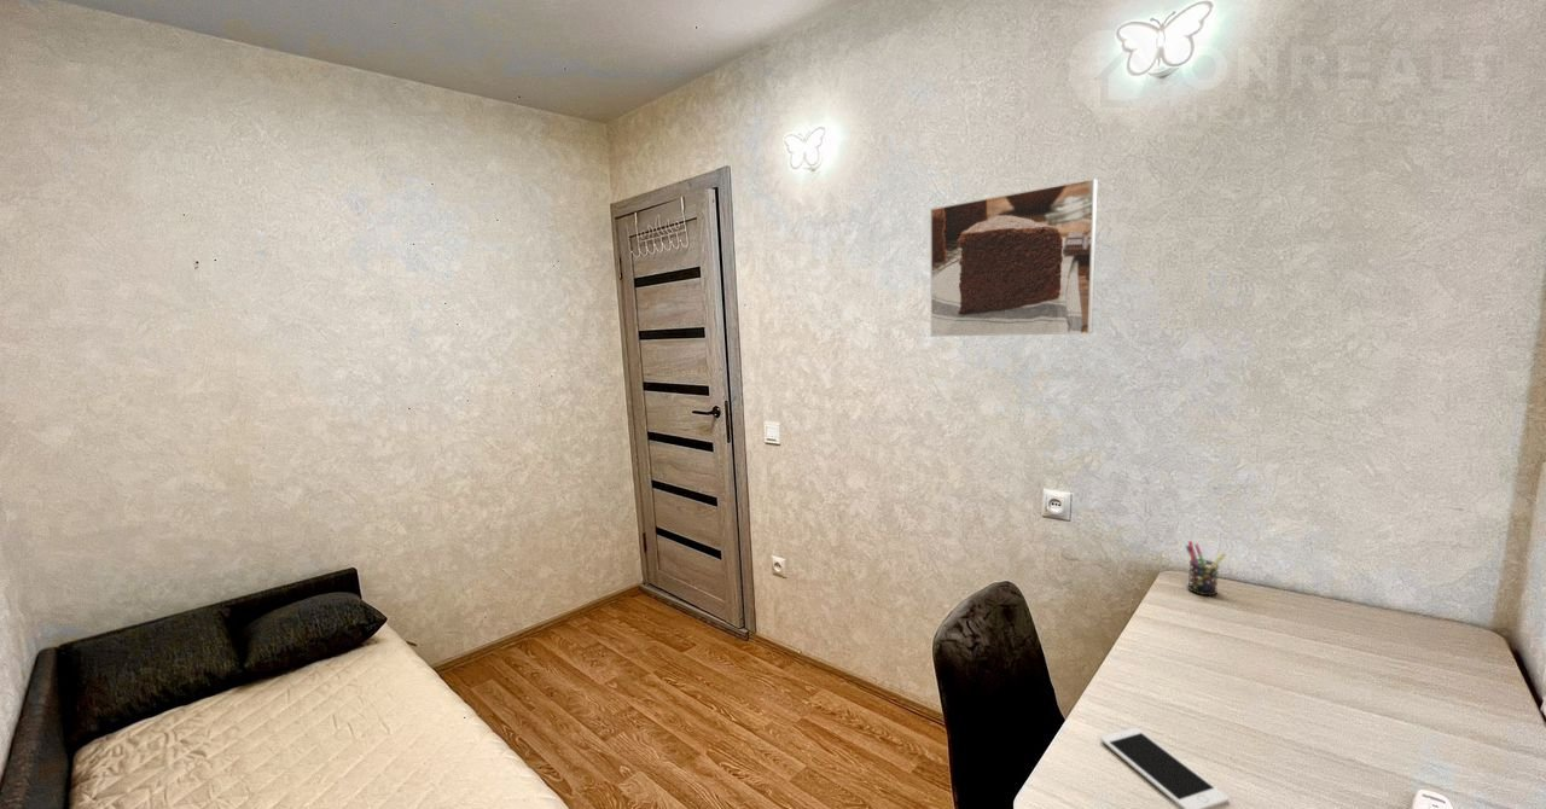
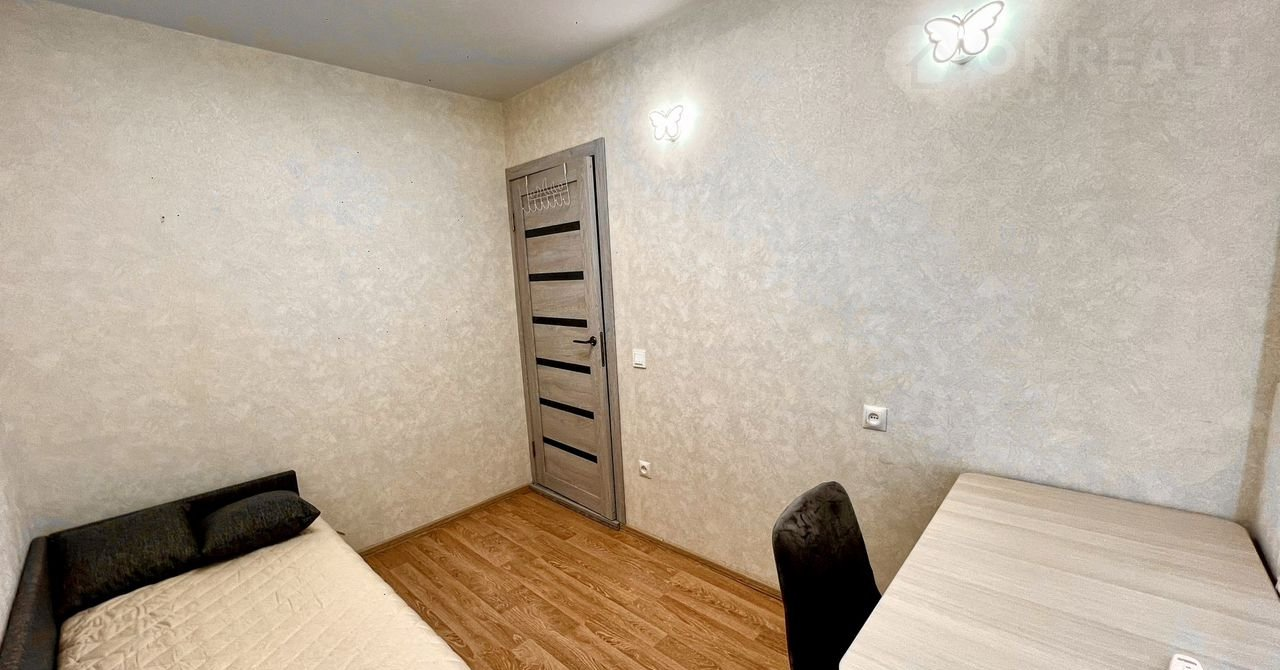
- pen holder (1201, 568)
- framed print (1005, 266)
- cell phone (1160, 767)
